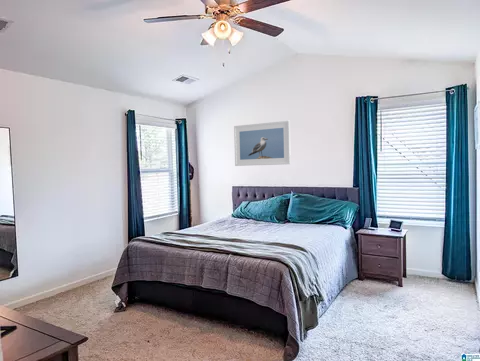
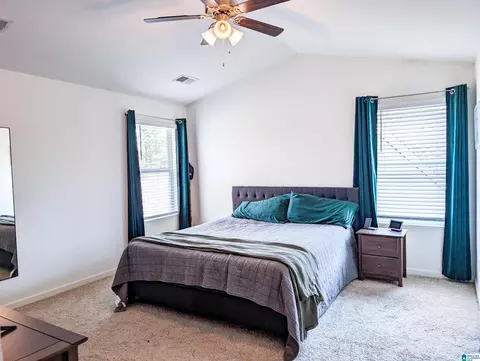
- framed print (261, 144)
